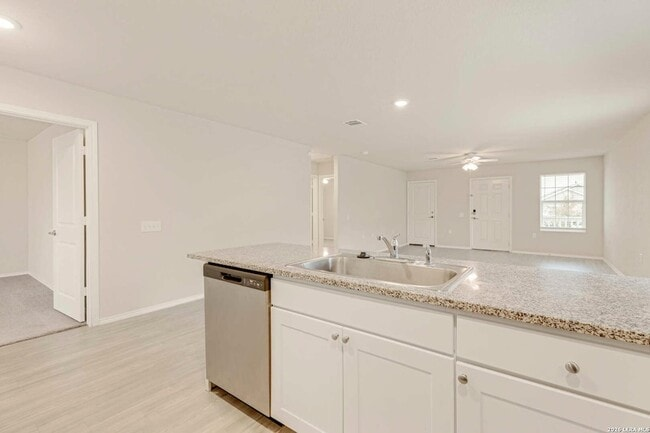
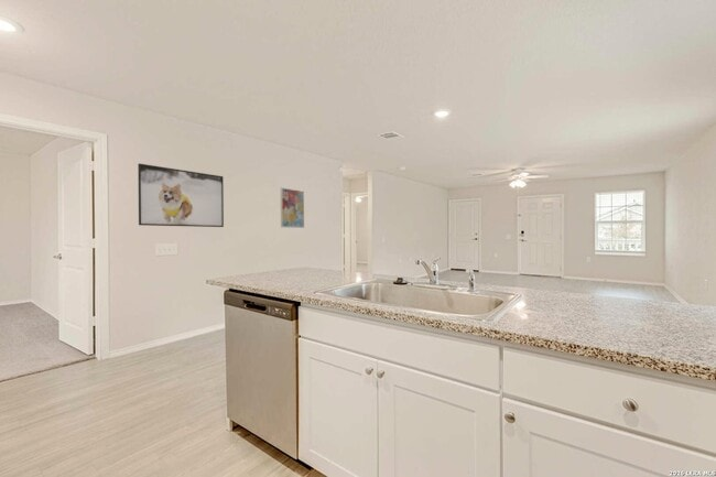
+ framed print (184, 198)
+ wall art (292, 208)
